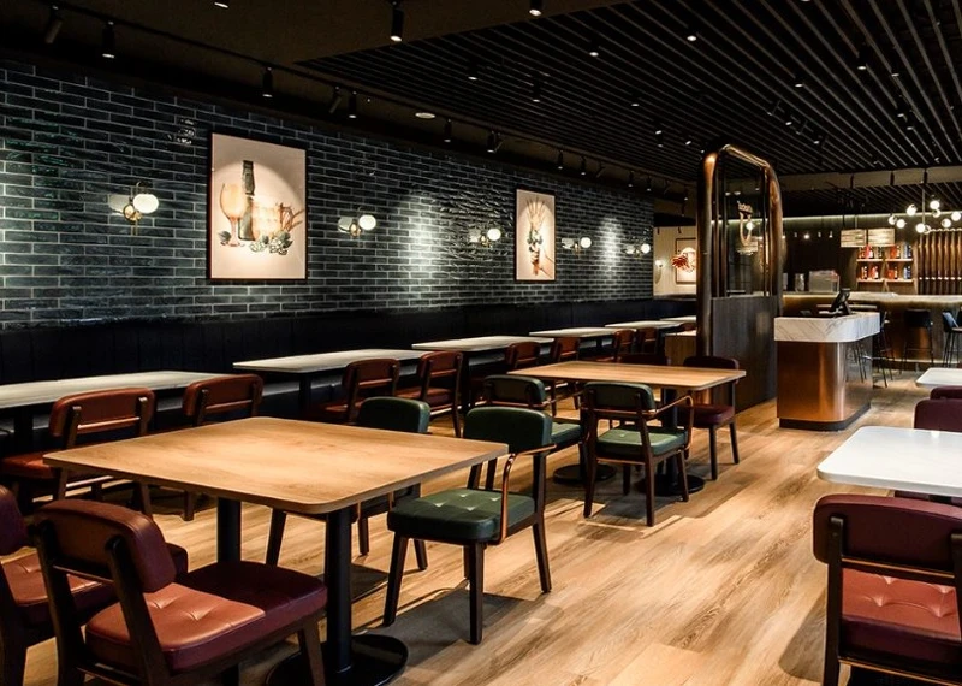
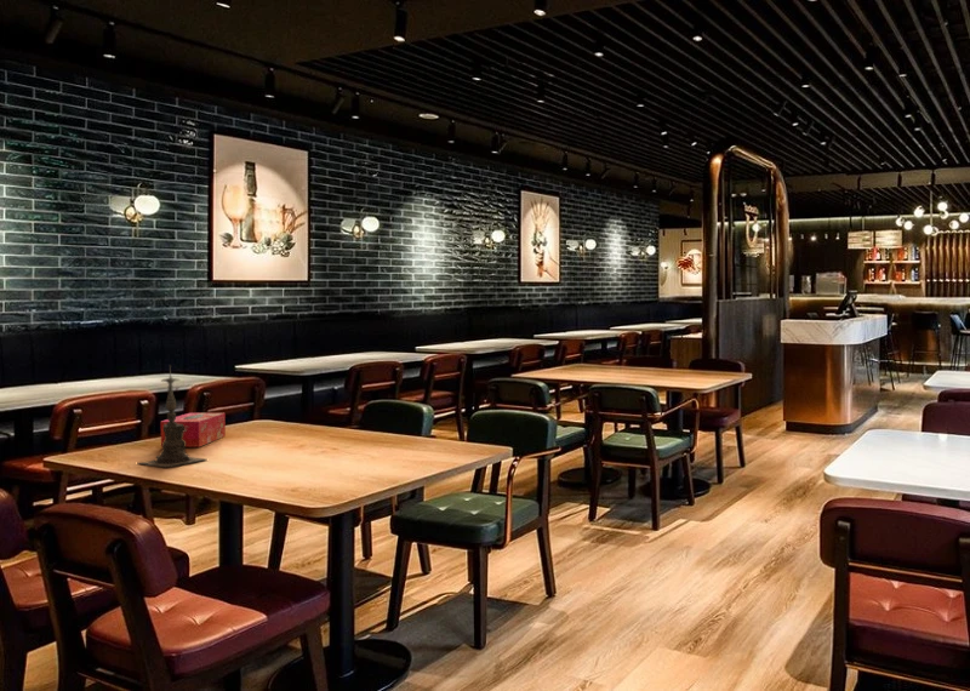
+ tissue box (194, 428)
+ candle holder (171, 413)
